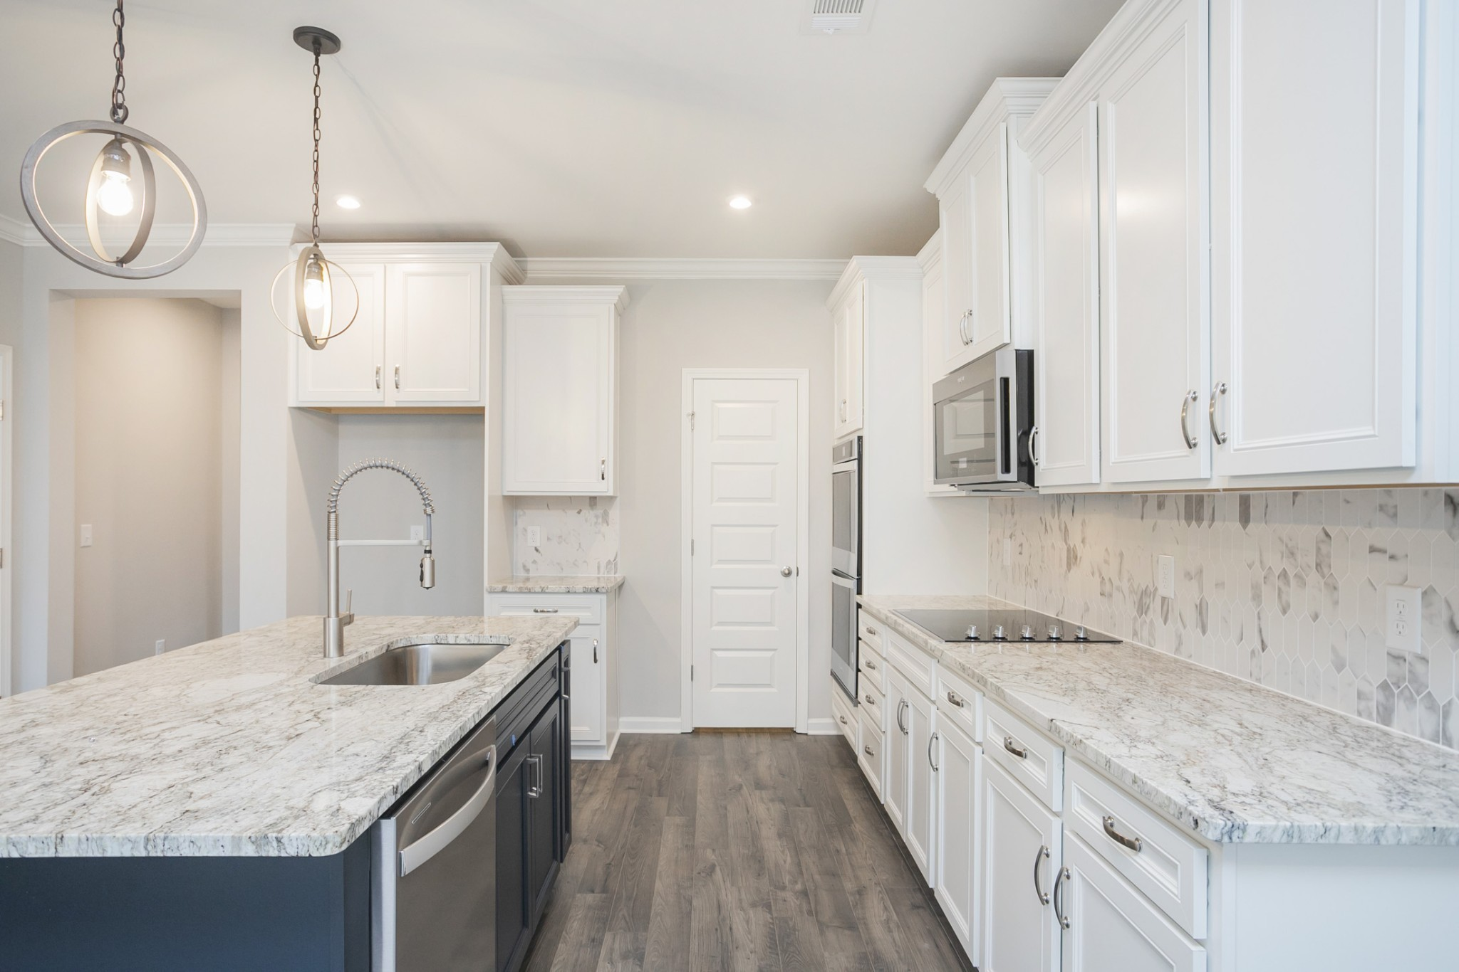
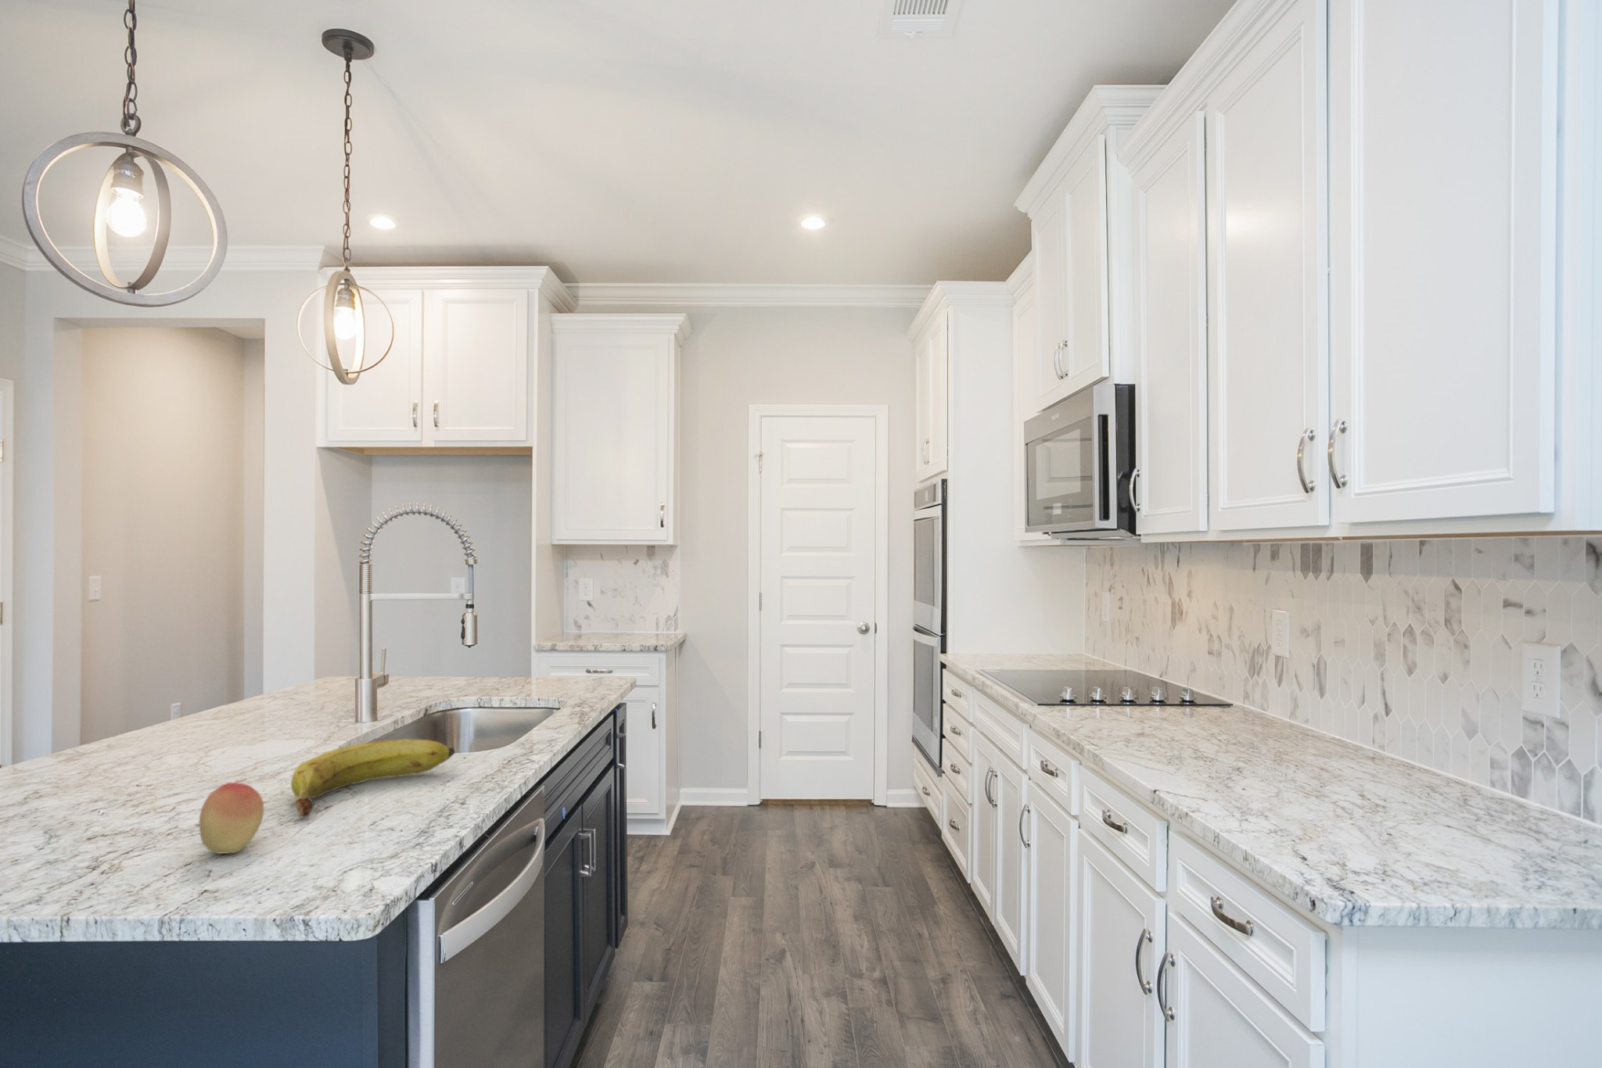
+ fruit (231, 816)
+ banana (378, 768)
